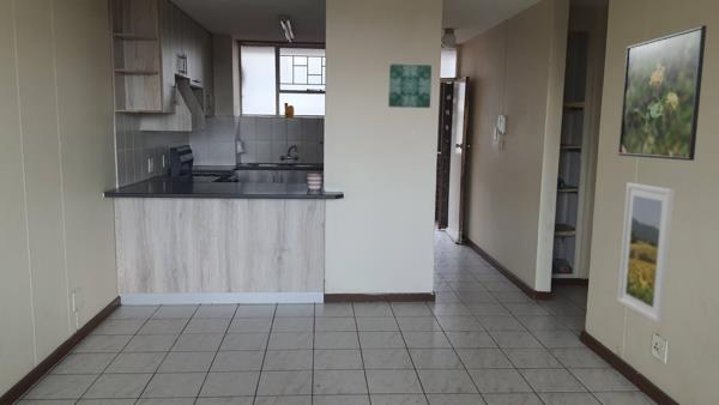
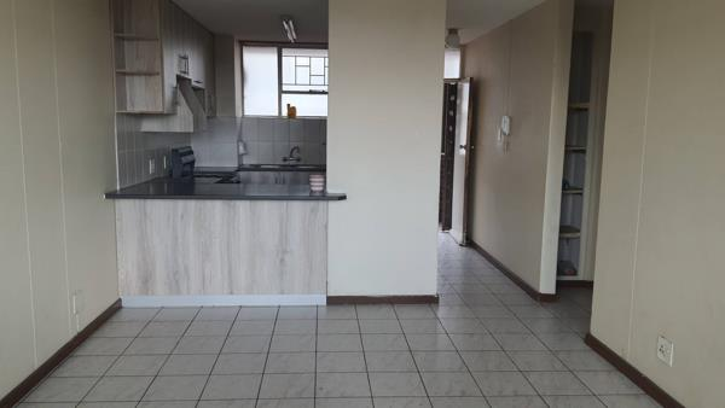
- wall art (410, 86)
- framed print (644, 249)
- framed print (657, 97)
